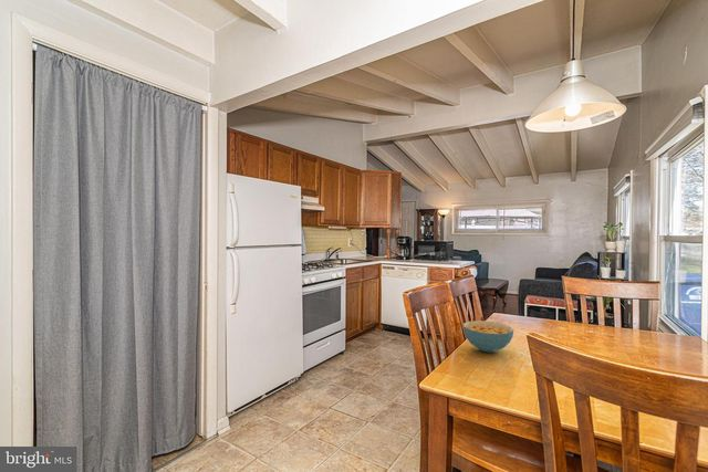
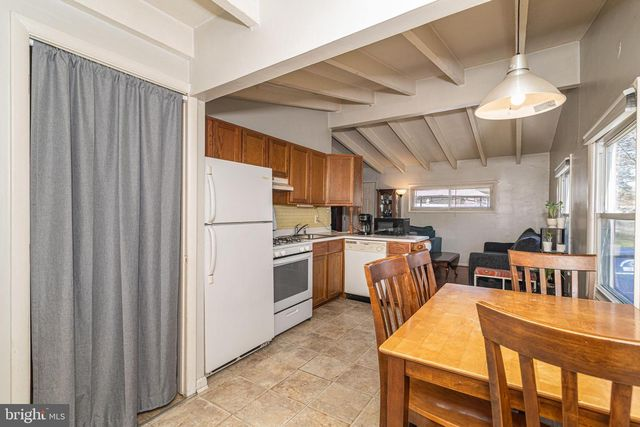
- cereal bowl (487, 338)
